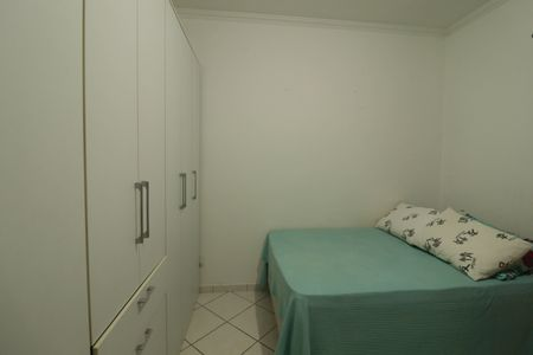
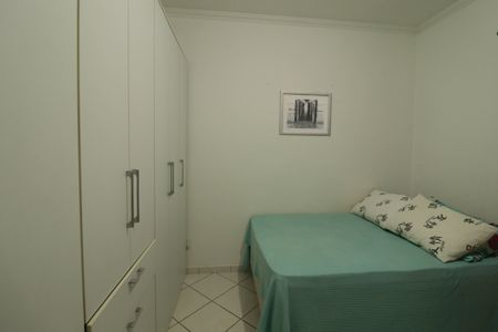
+ wall art (305, 113)
